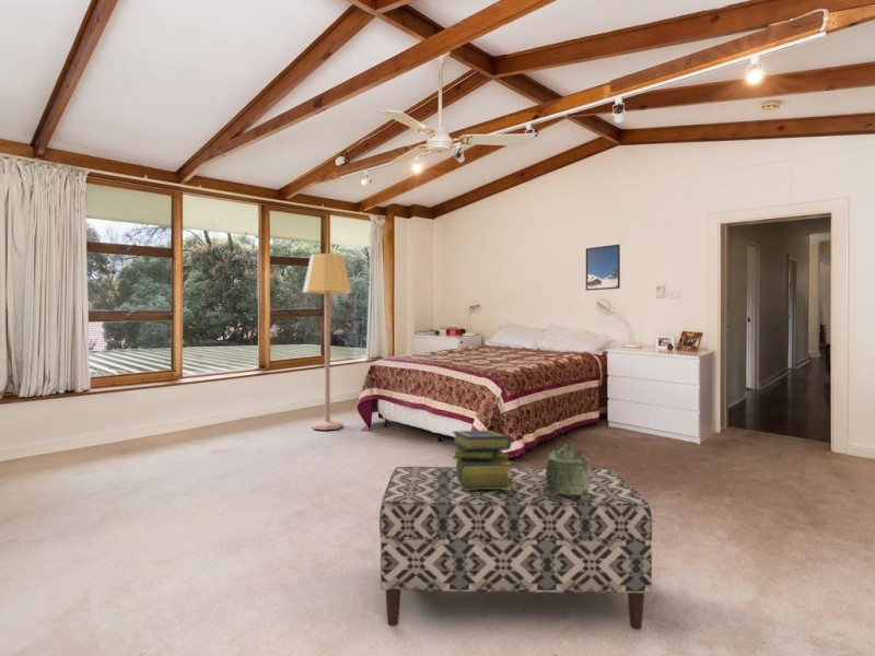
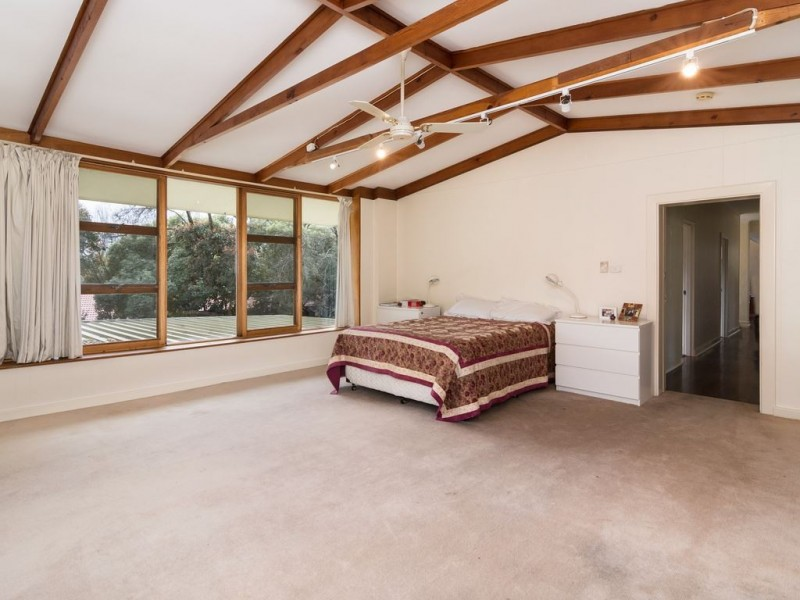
- stack of books (479, 456)
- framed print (602, 268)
- decorative box (569, 469)
- bench (508, 540)
- lamp (327, 341)
